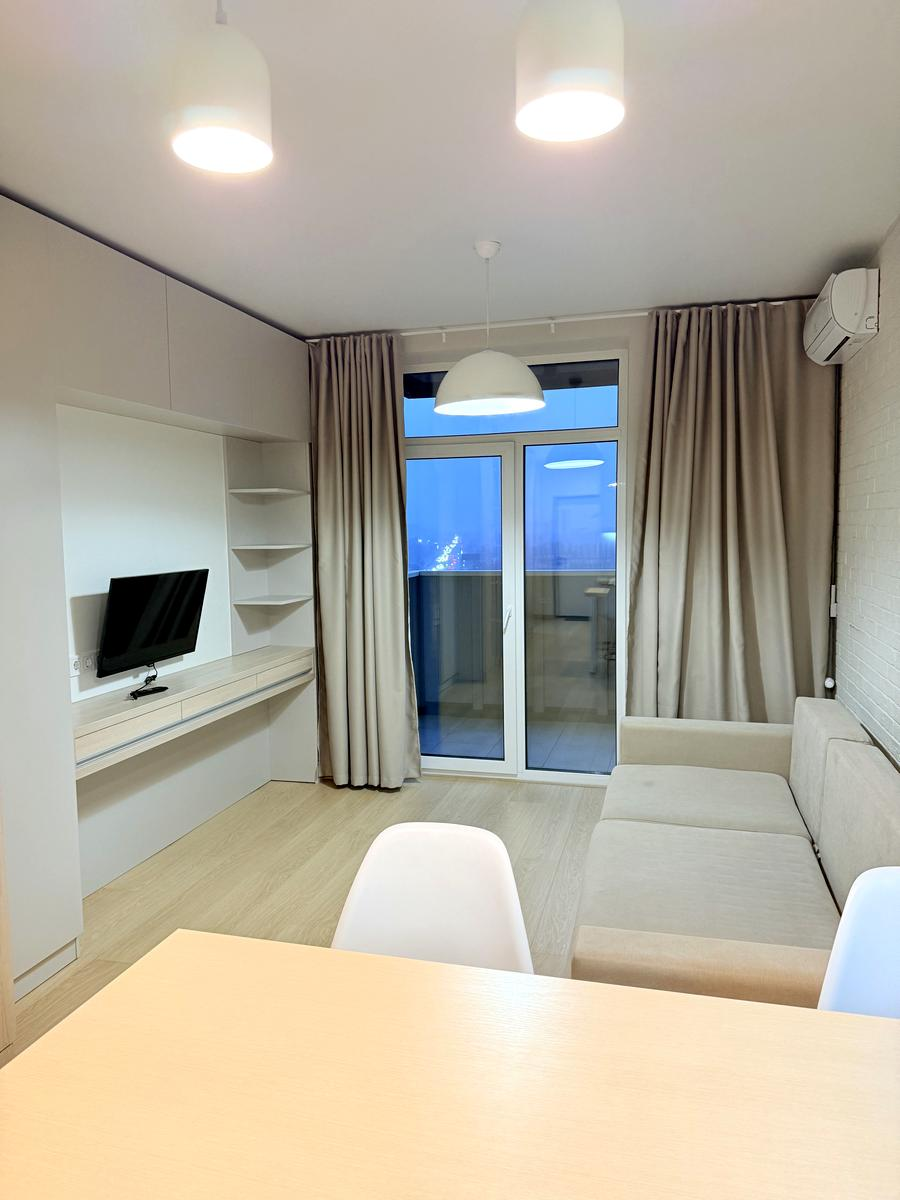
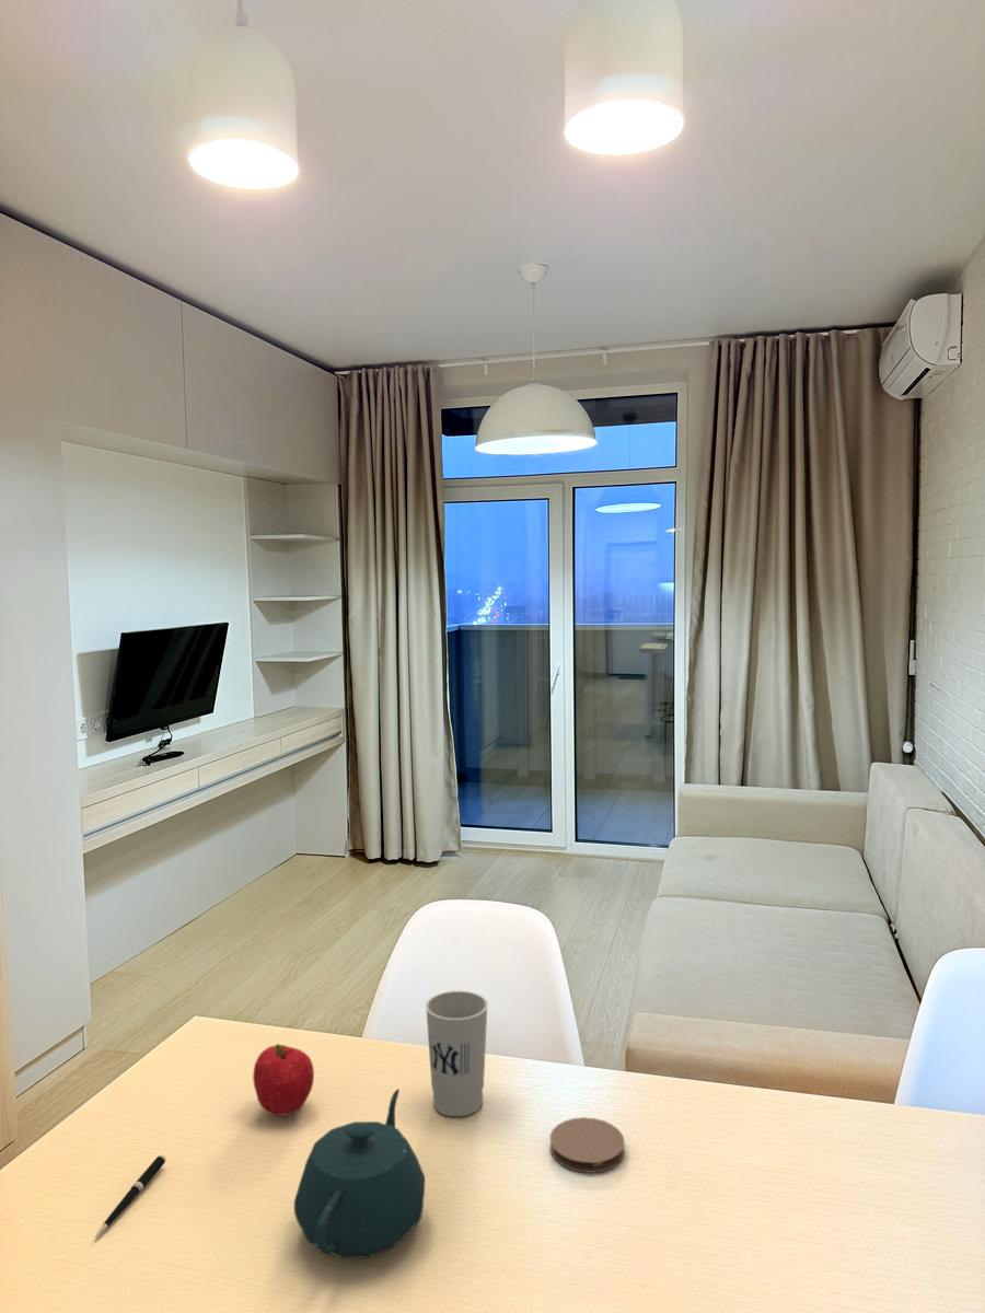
+ fruit (283, 1077)
+ teapot (362, 1173)
+ pen (130, 1194)
+ cup (456, 1054)
+ coaster (587, 1143)
